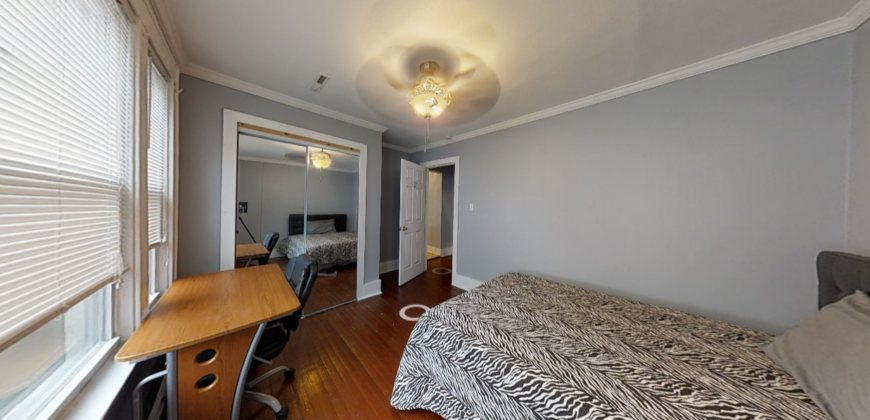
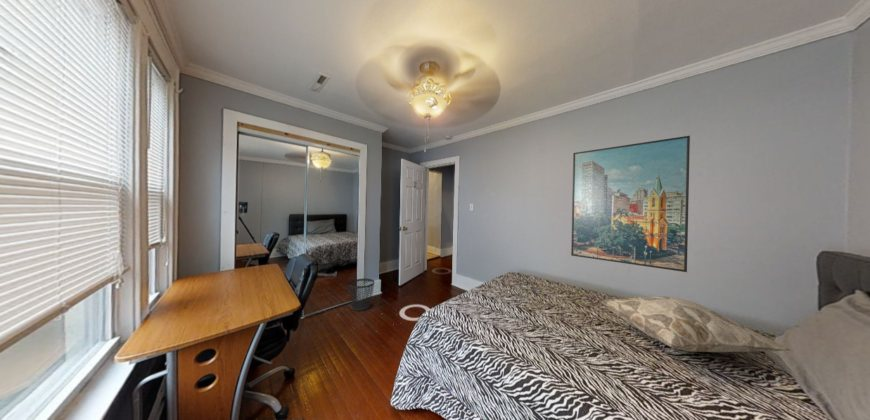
+ wastebasket (361, 294)
+ decorative pillow (675, 321)
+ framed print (622, 204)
